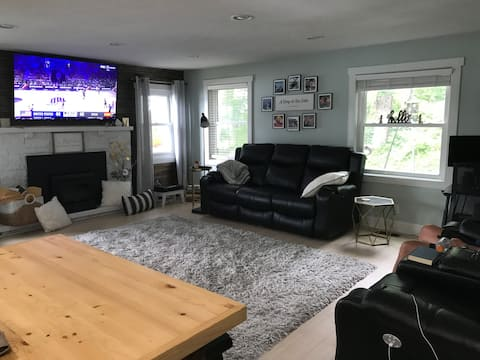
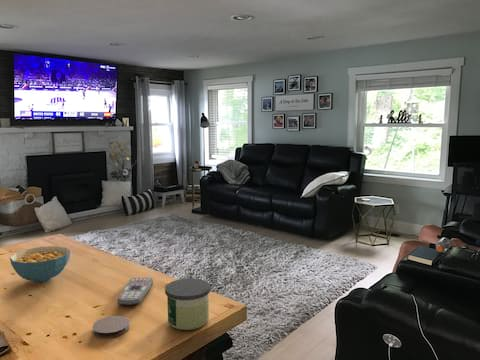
+ coaster (111, 326)
+ cereal bowl (41, 266)
+ remote control (135, 291)
+ candle (188, 304)
